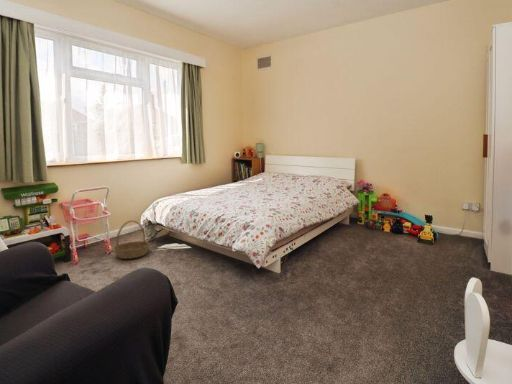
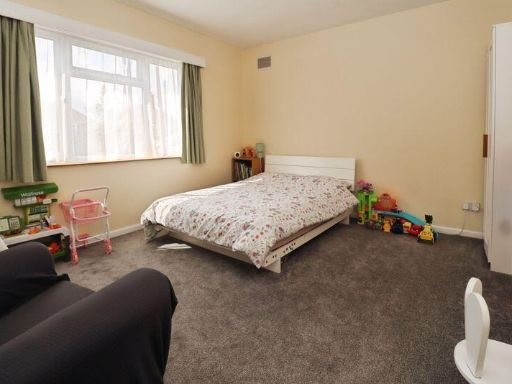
- basket (131, 242)
